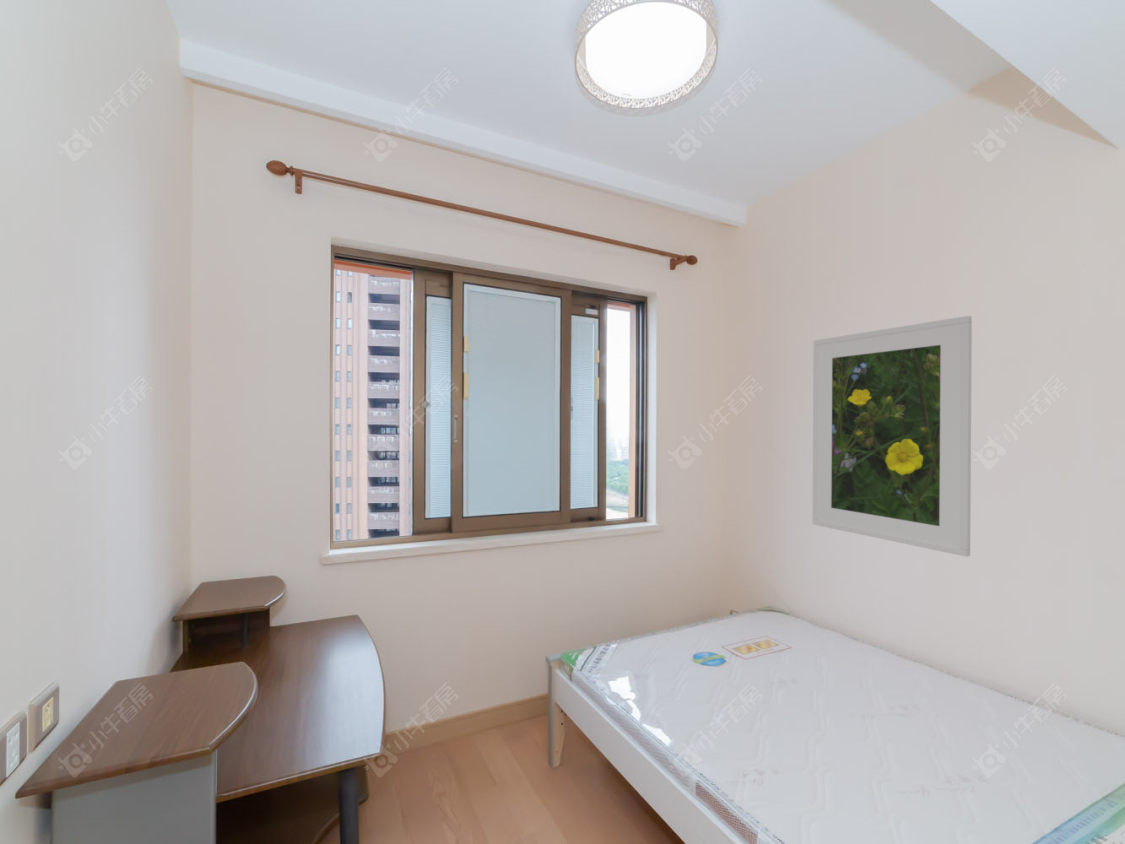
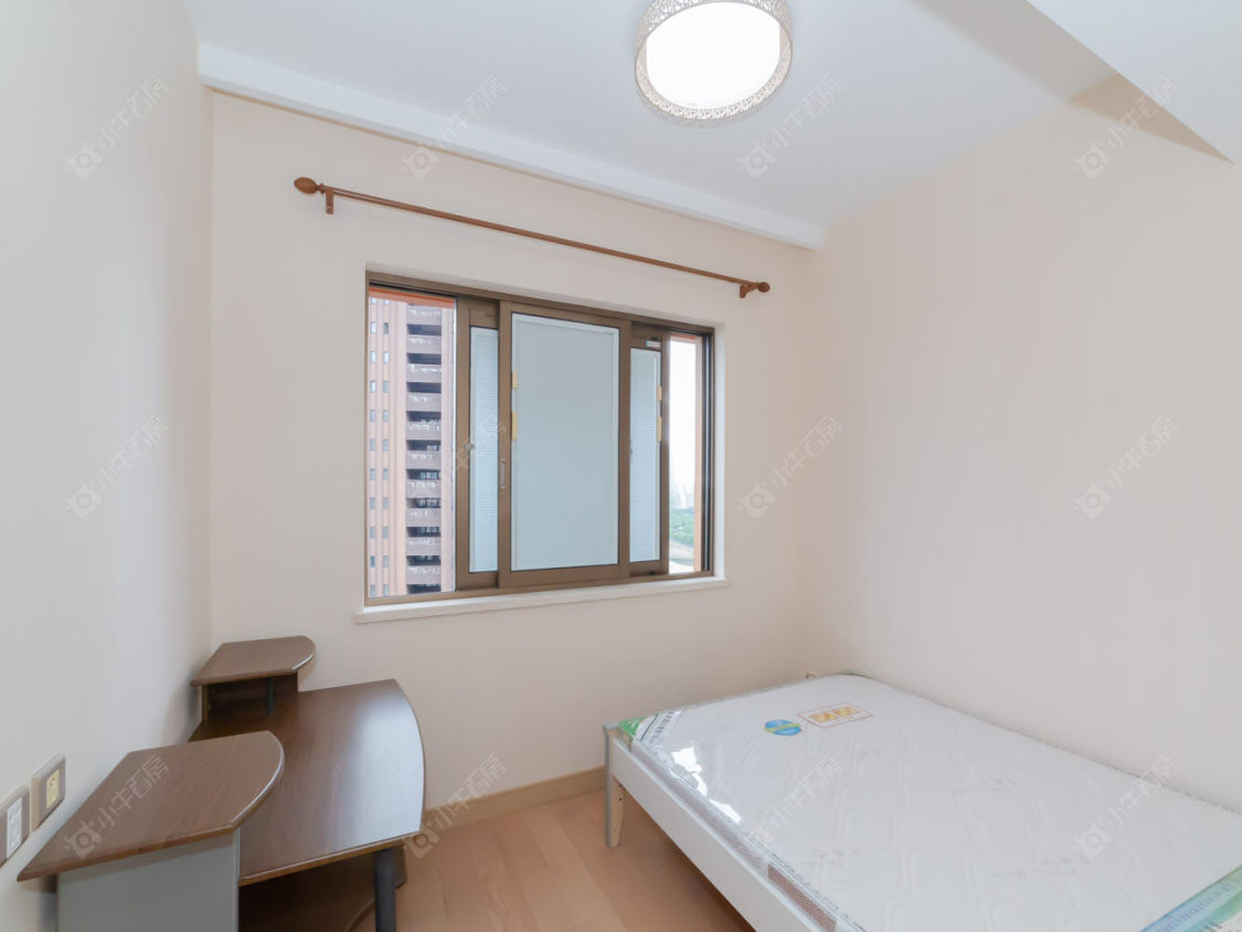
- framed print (881, 434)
